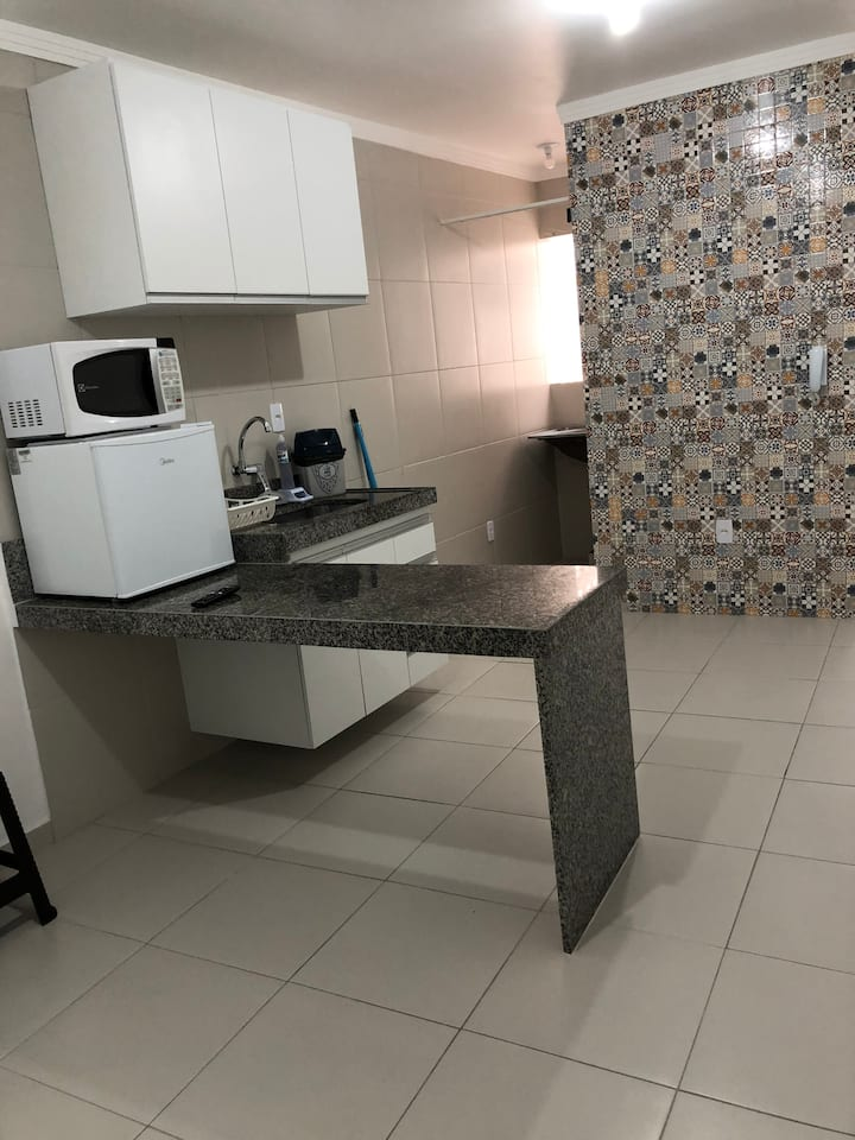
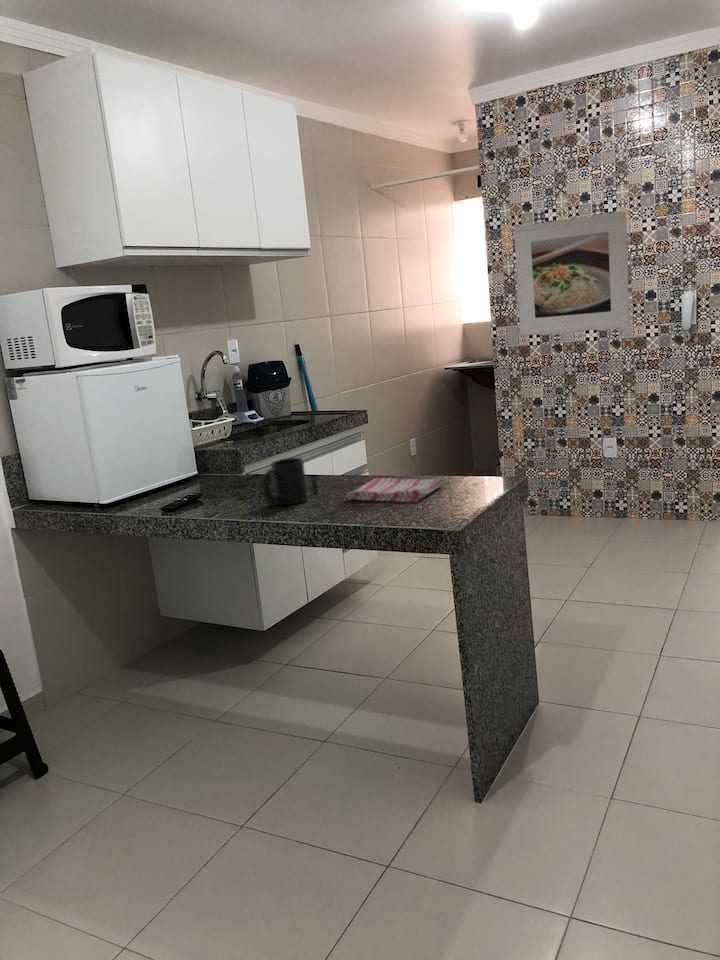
+ dish towel (394, 487)
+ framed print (570, 276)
+ mug (284, 483)
